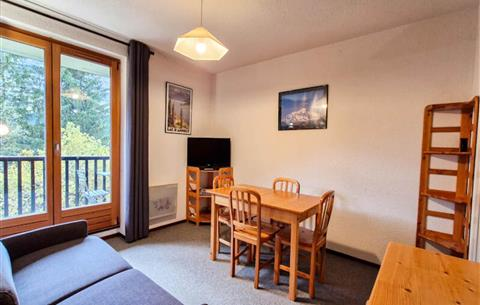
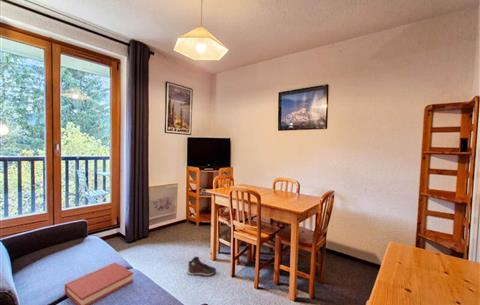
+ hardback book (100, 282)
+ sneaker (201, 265)
